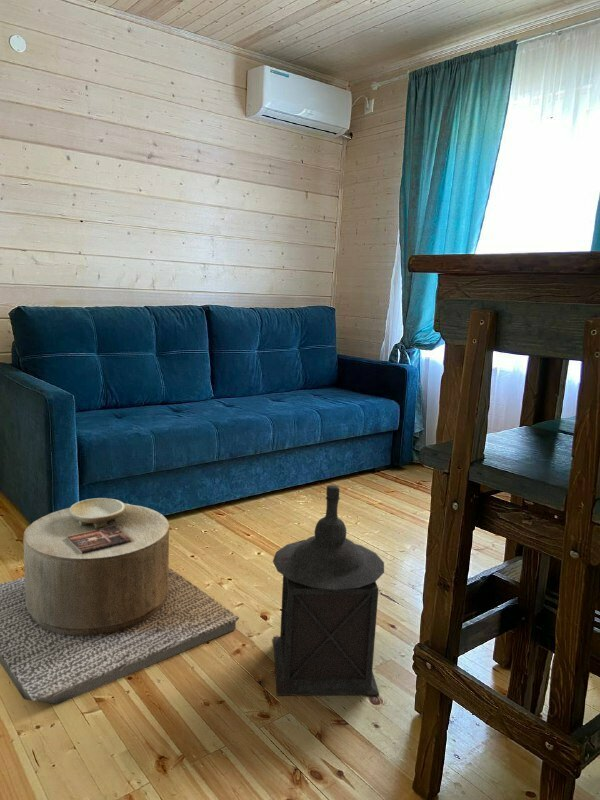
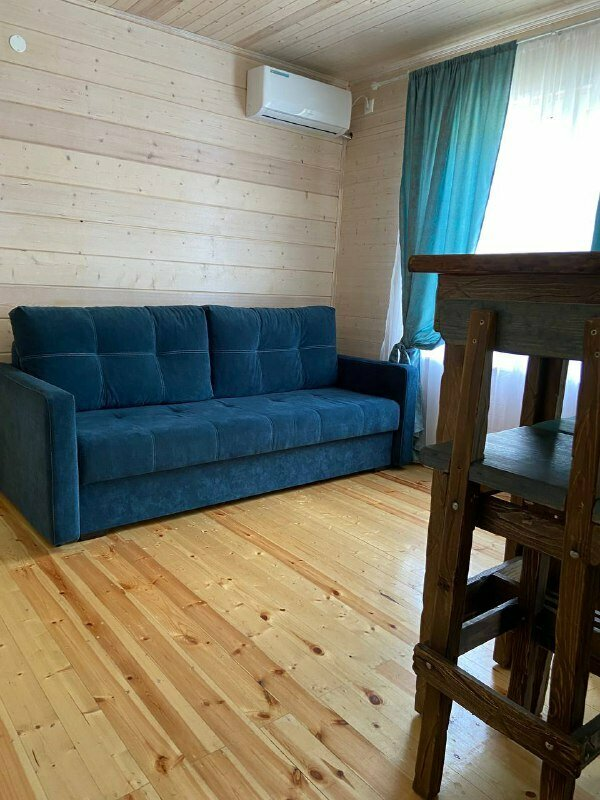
- side table (97, 567)
- lantern (327, 578)
